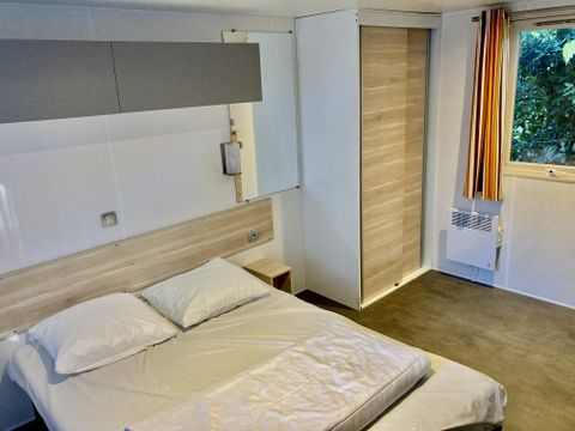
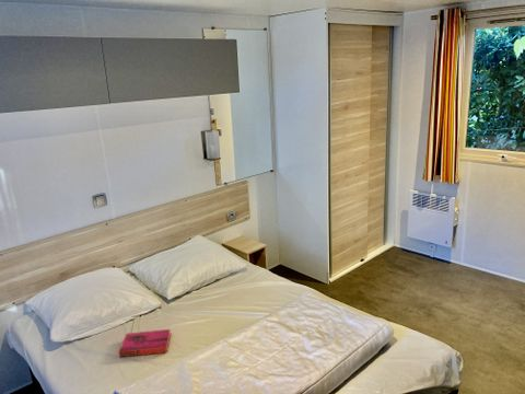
+ hardback book (145, 343)
